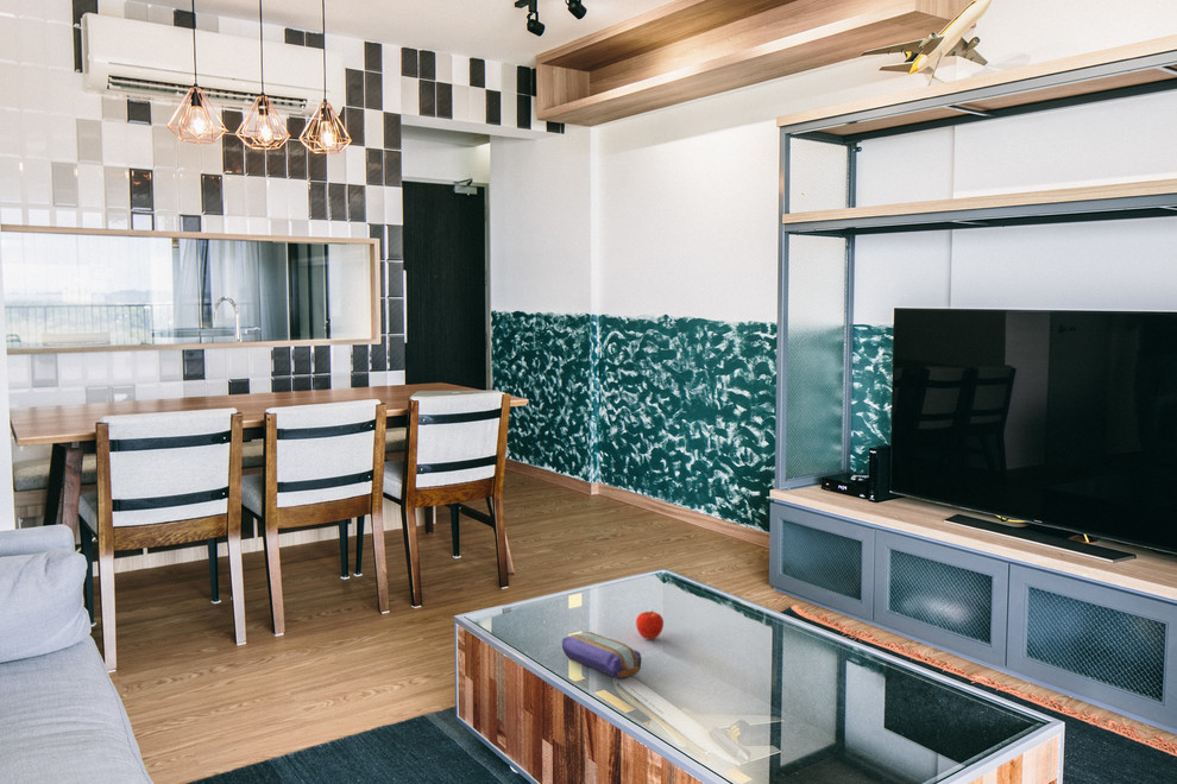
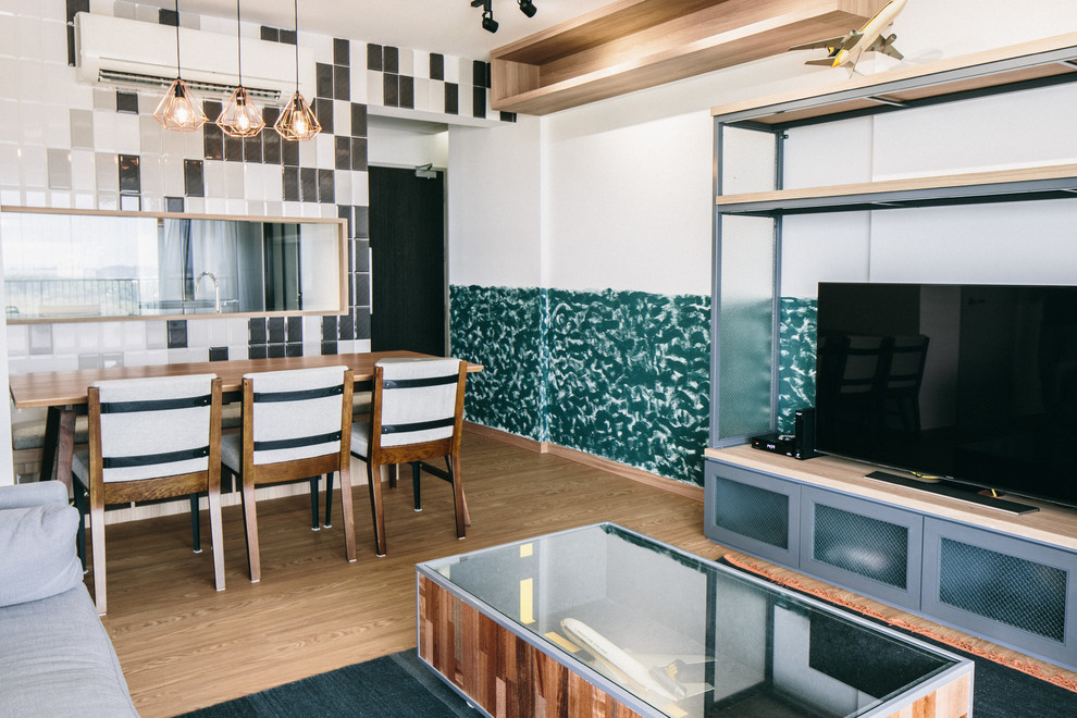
- fruit (649, 624)
- pencil case (600, 653)
